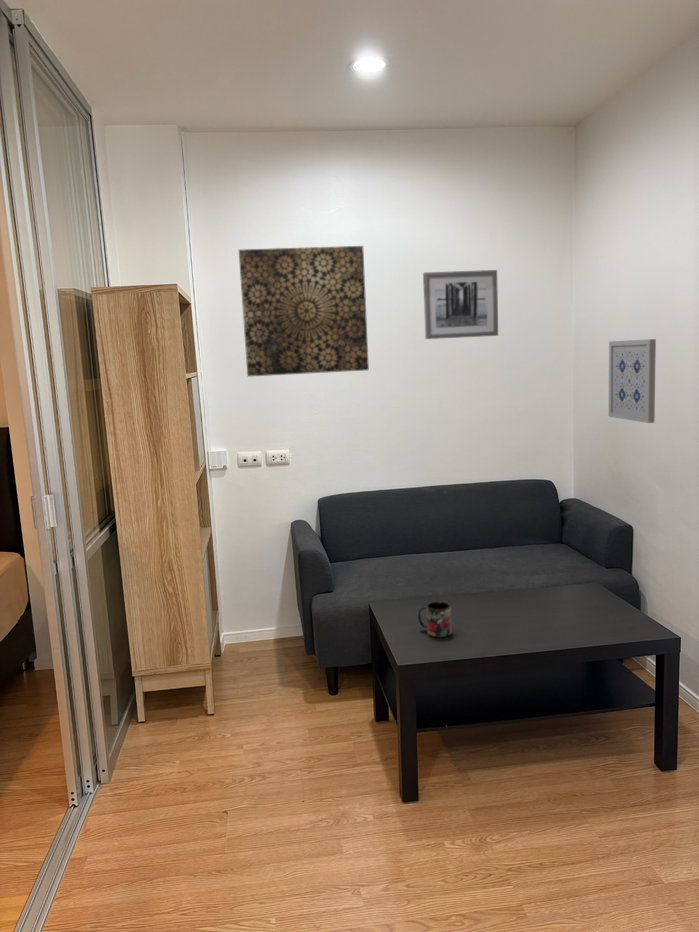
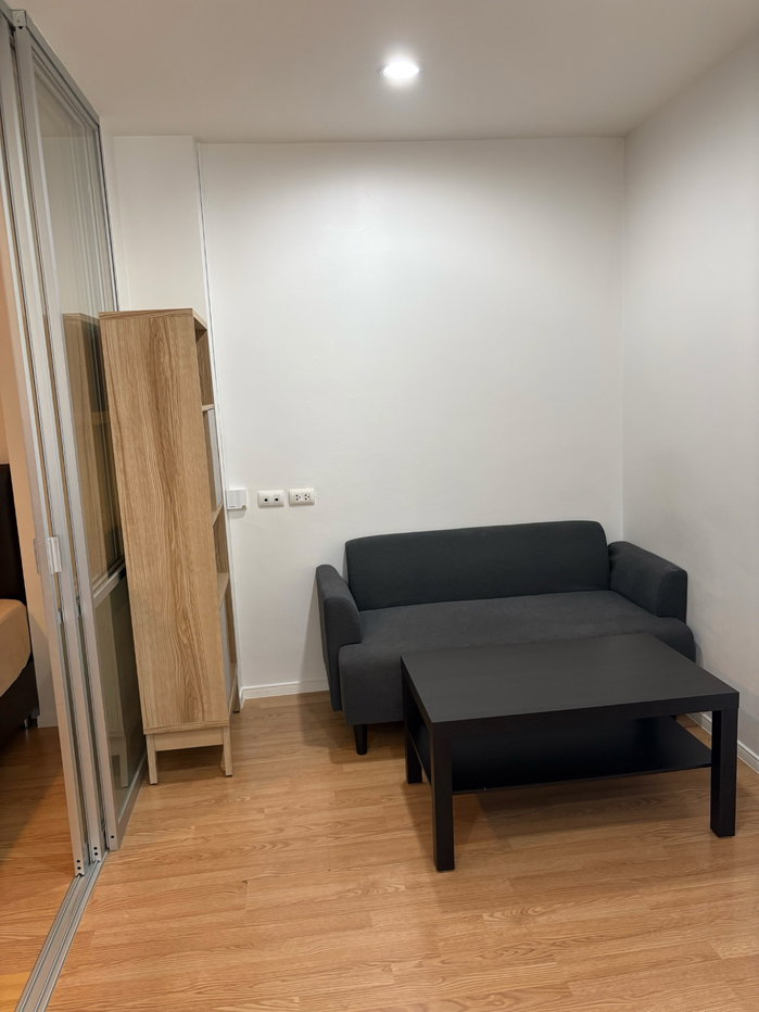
- mug (434, 618)
- wall art (304, 311)
- wall art (461, 304)
- wall art (630, 380)
